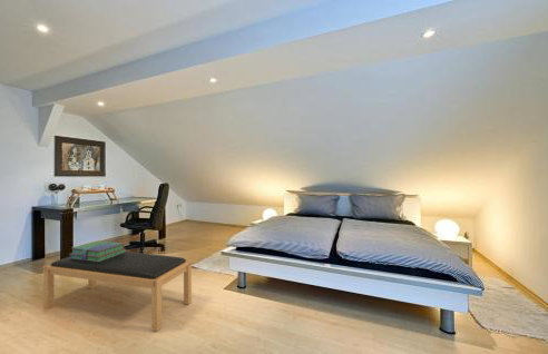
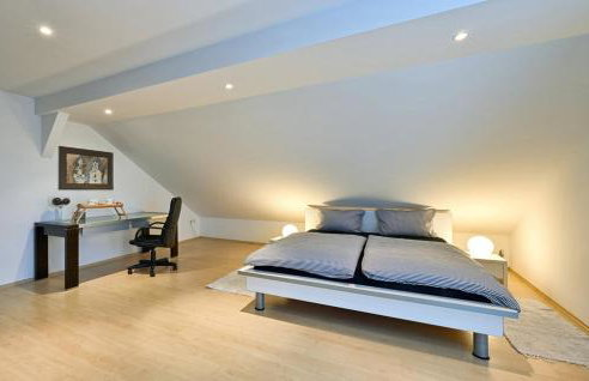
- stack of books (98, 249)
- bench (119, 282)
